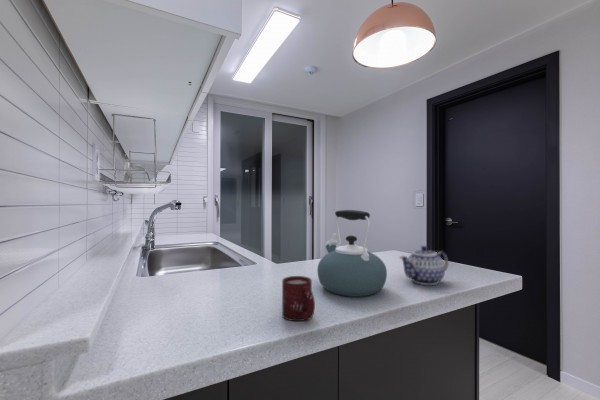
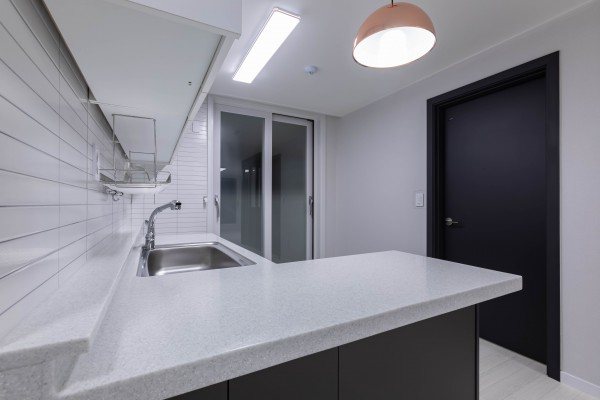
- kettle (347, 248)
- teapot (424, 263)
- cup (300, 299)
